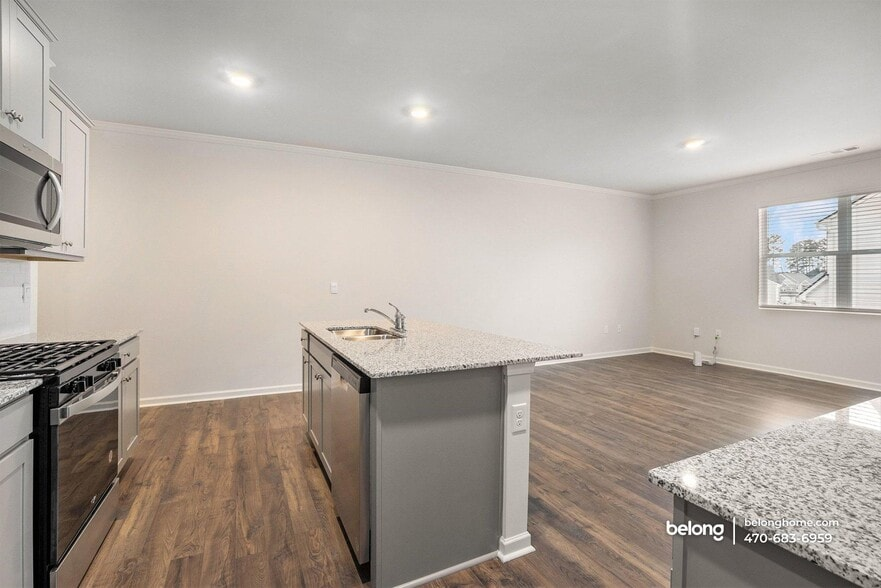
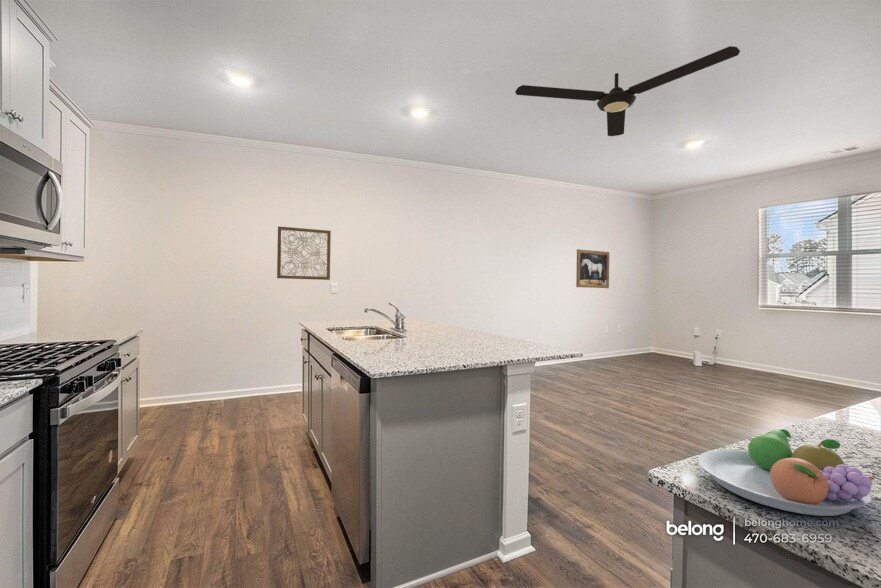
+ fruit bowl (778, 460)
+ wall art (593, 269)
+ wall art (302, 254)
+ ceiling fan (616, 101)
